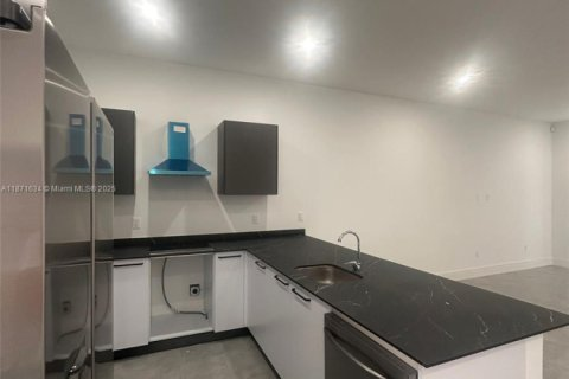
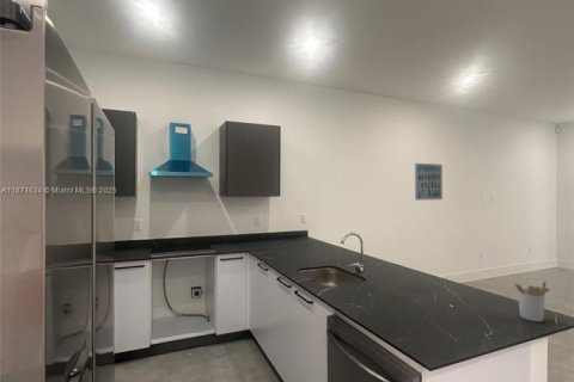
+ utensil holder (533, 300)
+ wall art (428, 181)
